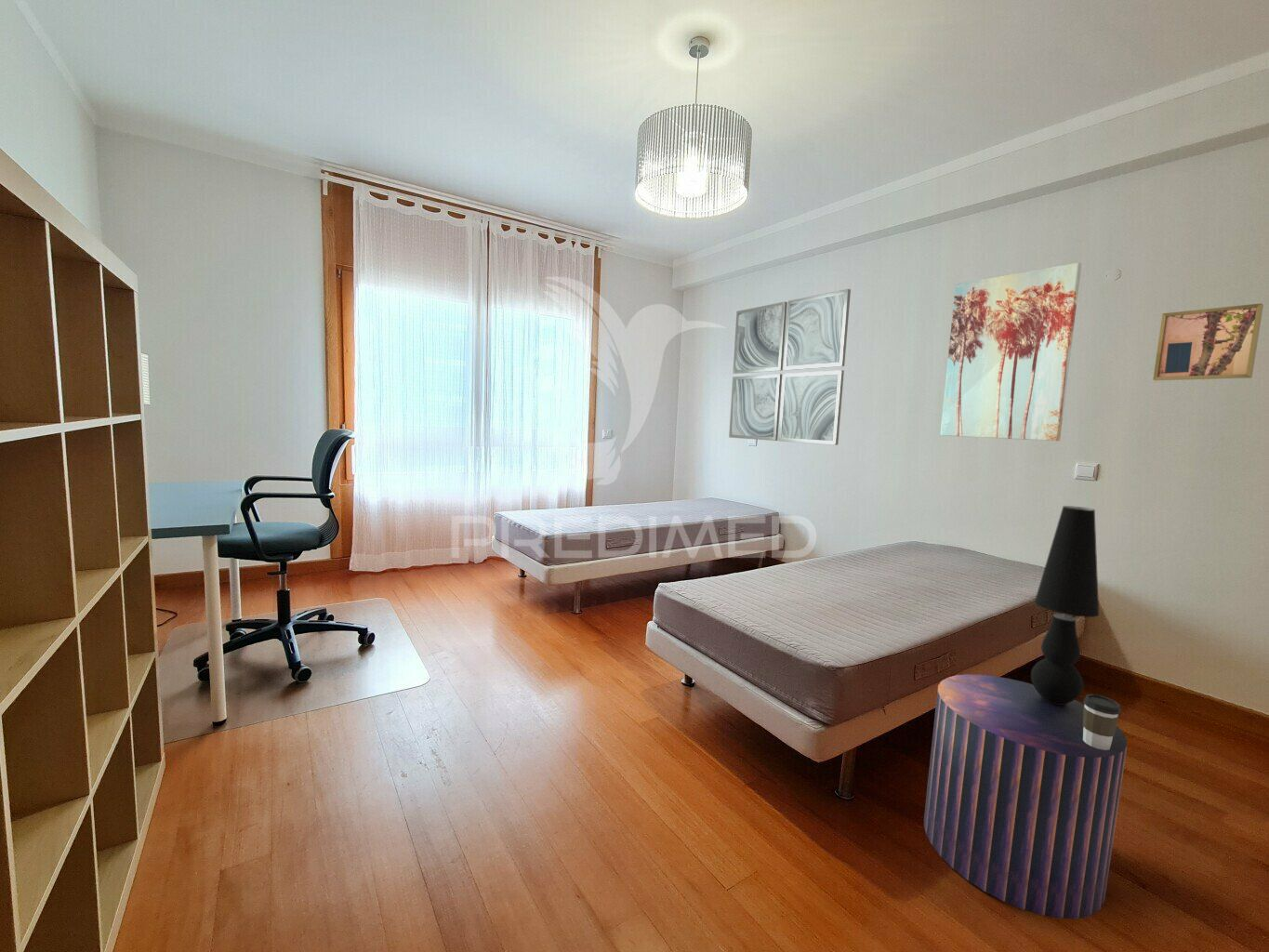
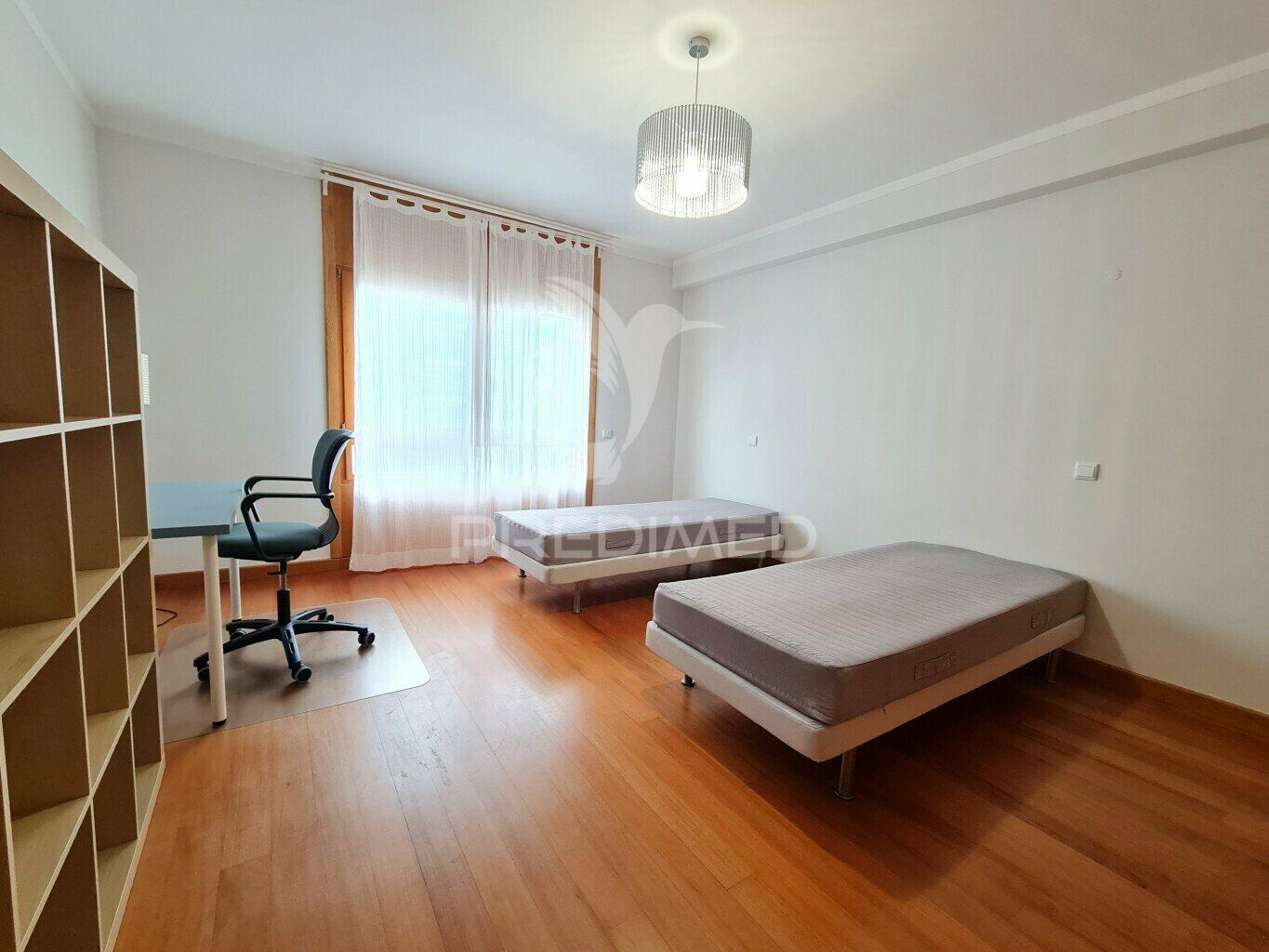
- wall art (1205, 344)
- wall art (783, 374)
- table lamp (1065, 604)
- coffee cup (1099, 721)
- wall art (1004, 357)
- stool (1015, 781)
